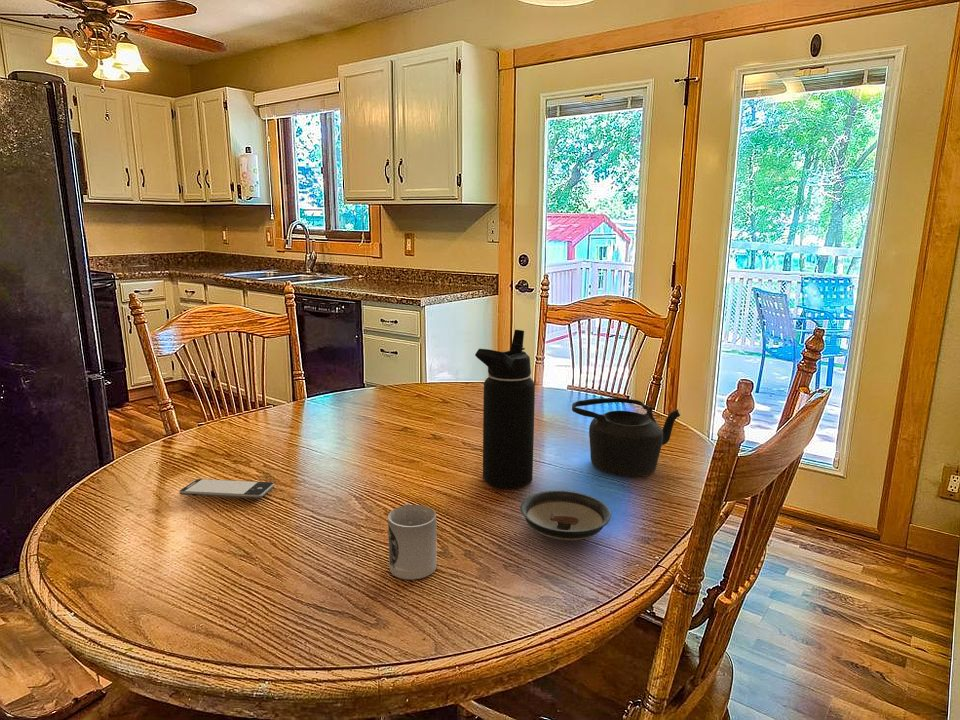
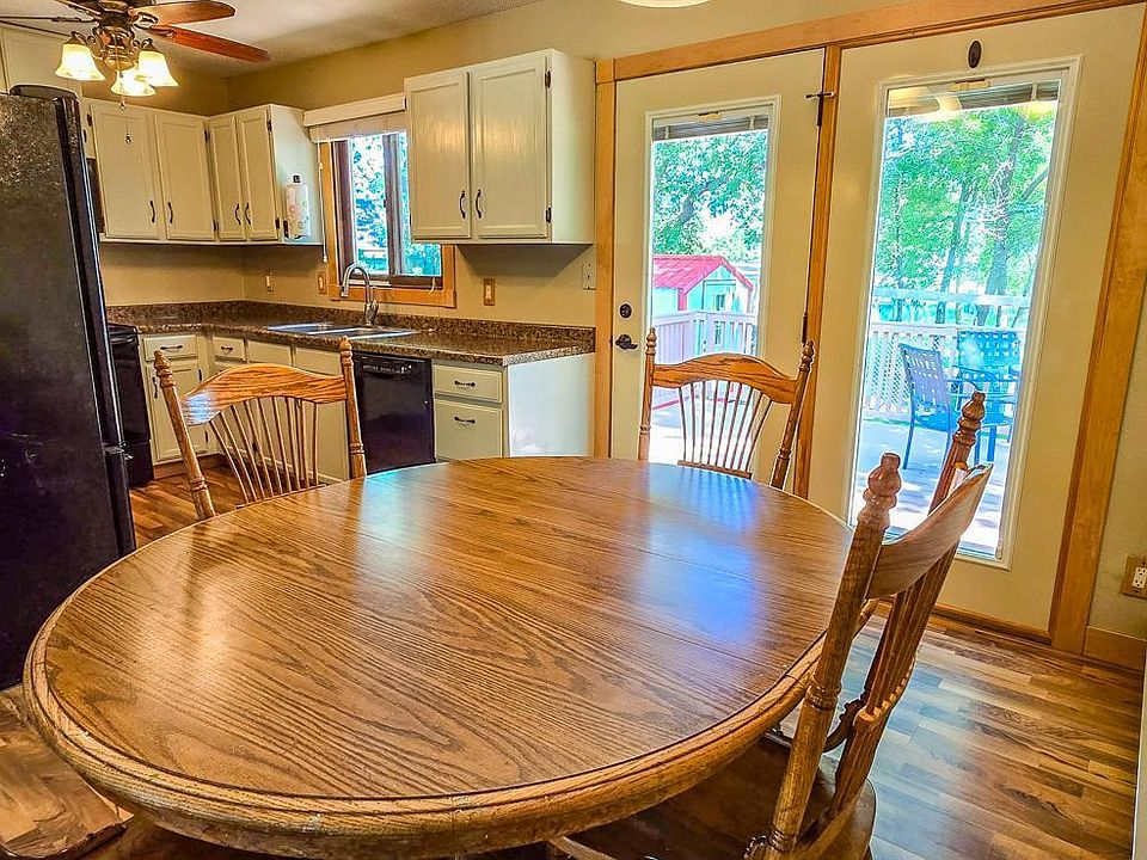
- smartphone (228, 488)
- teapot (628, 435)
- cup (411, 535)
- water bottle (504, 409)
- saucer (564, 519)
